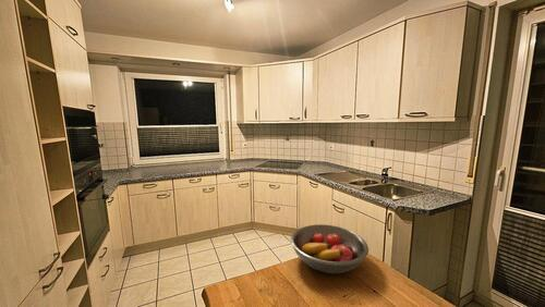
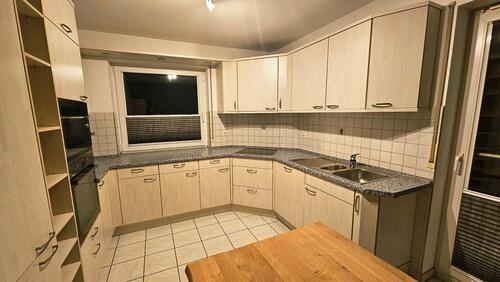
- fruit bowl (327, 248)
